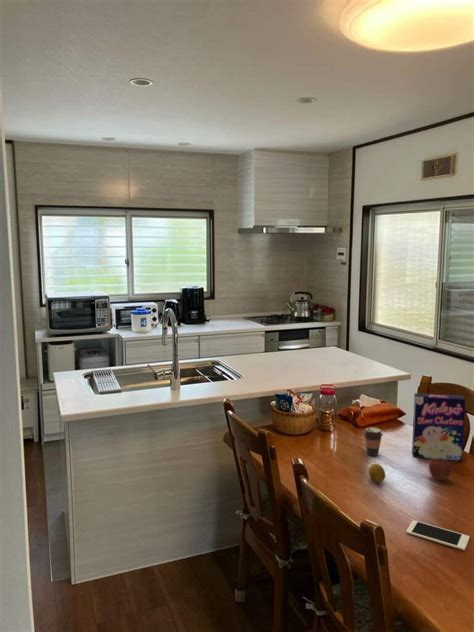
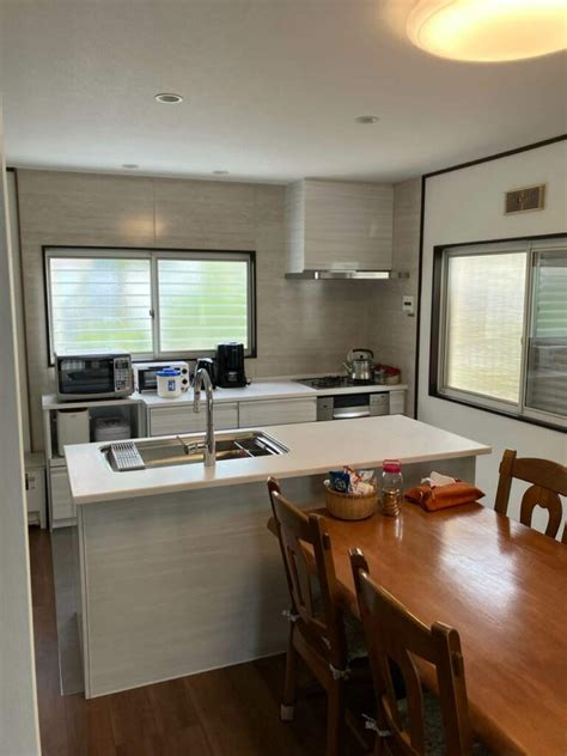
- cell phone (437, 534)
- fruit (376, 473)
- coffee cup (372, 441)
- fruit (440, 468)
- cereal box (437, 426)
